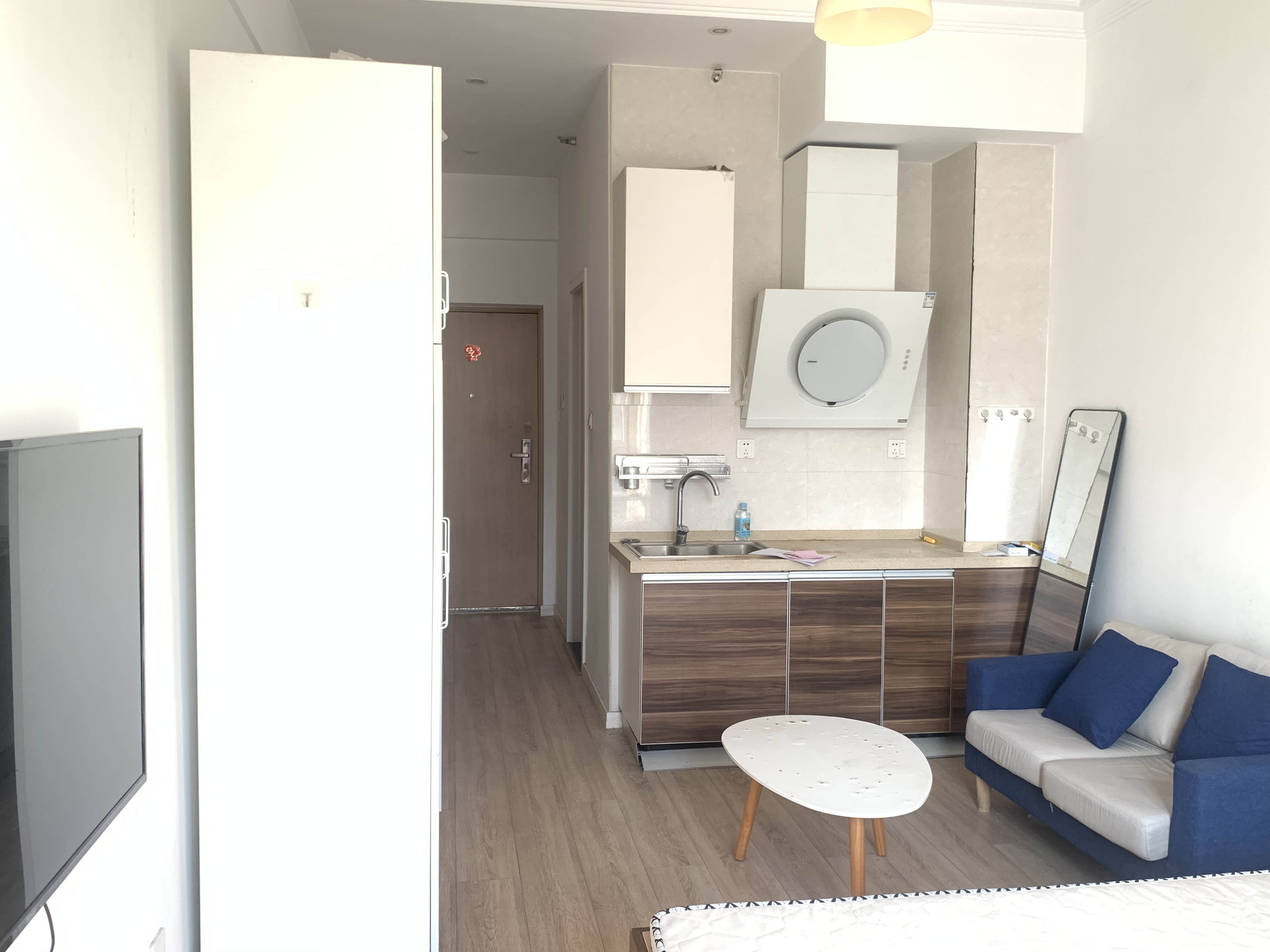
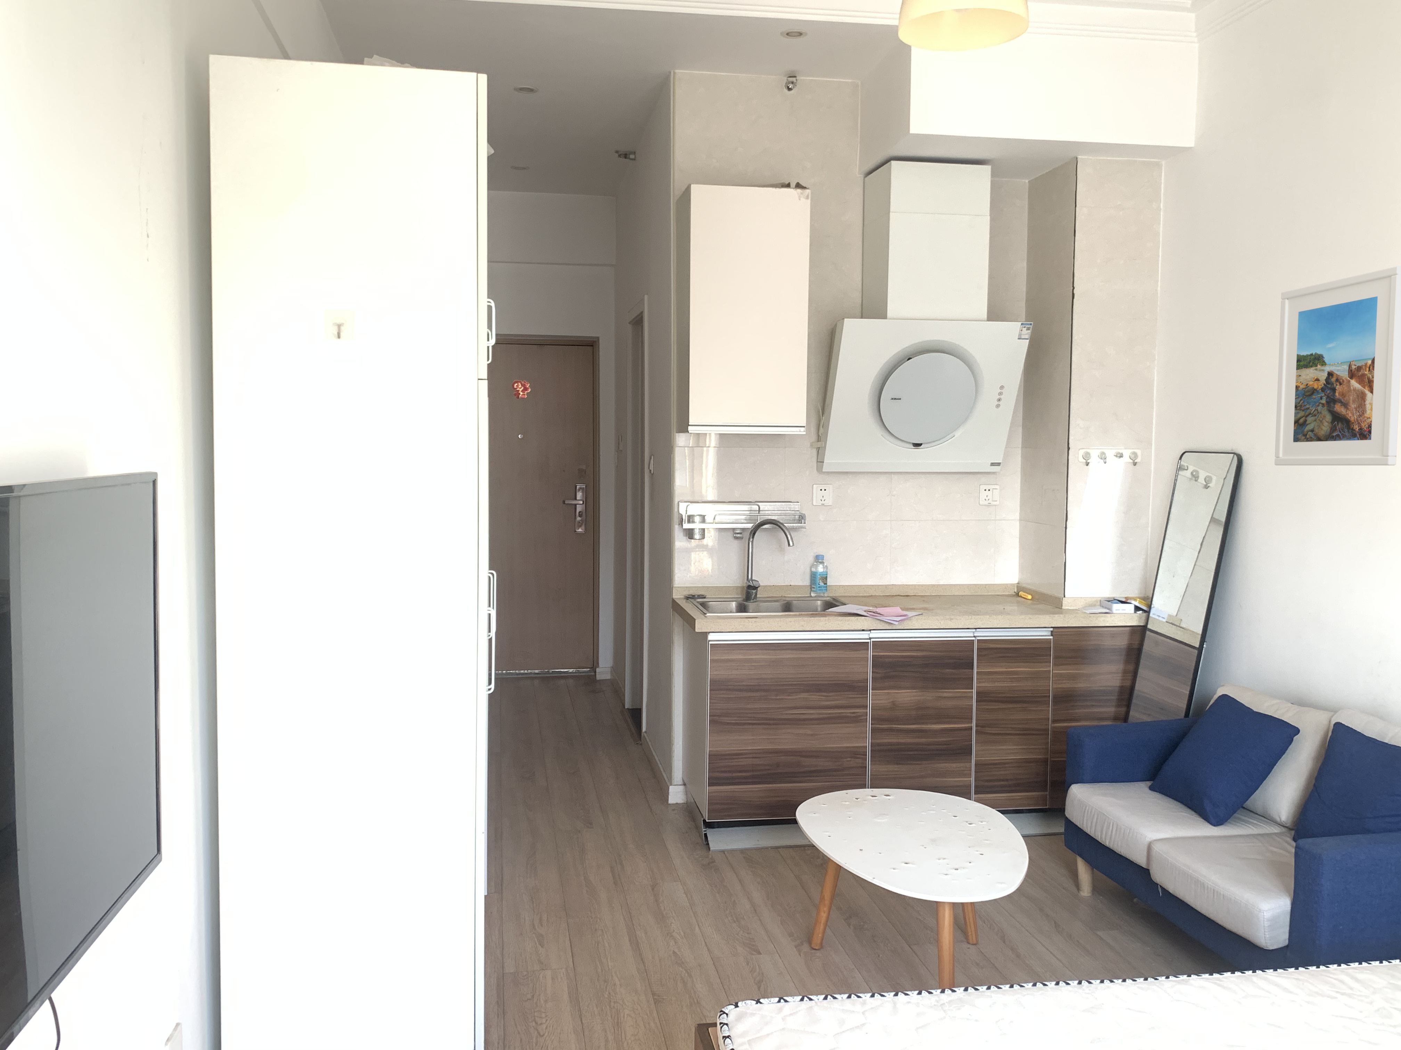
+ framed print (1335, 373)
